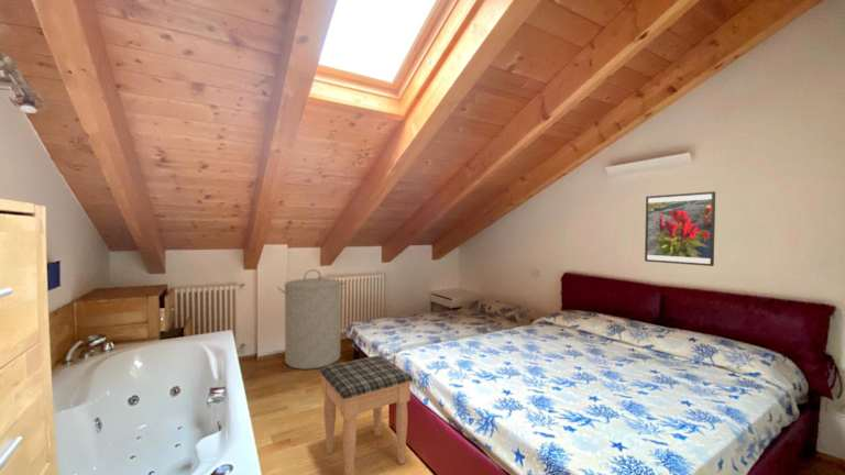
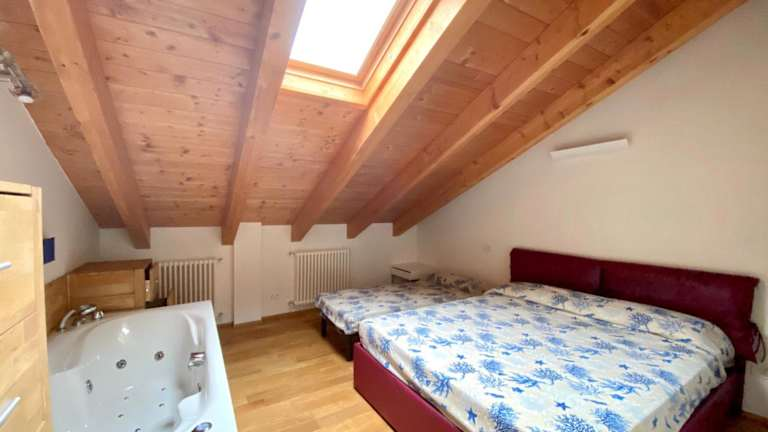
- footstool (364, 411)
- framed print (677, 229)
- laundry hamper (312, 313)
